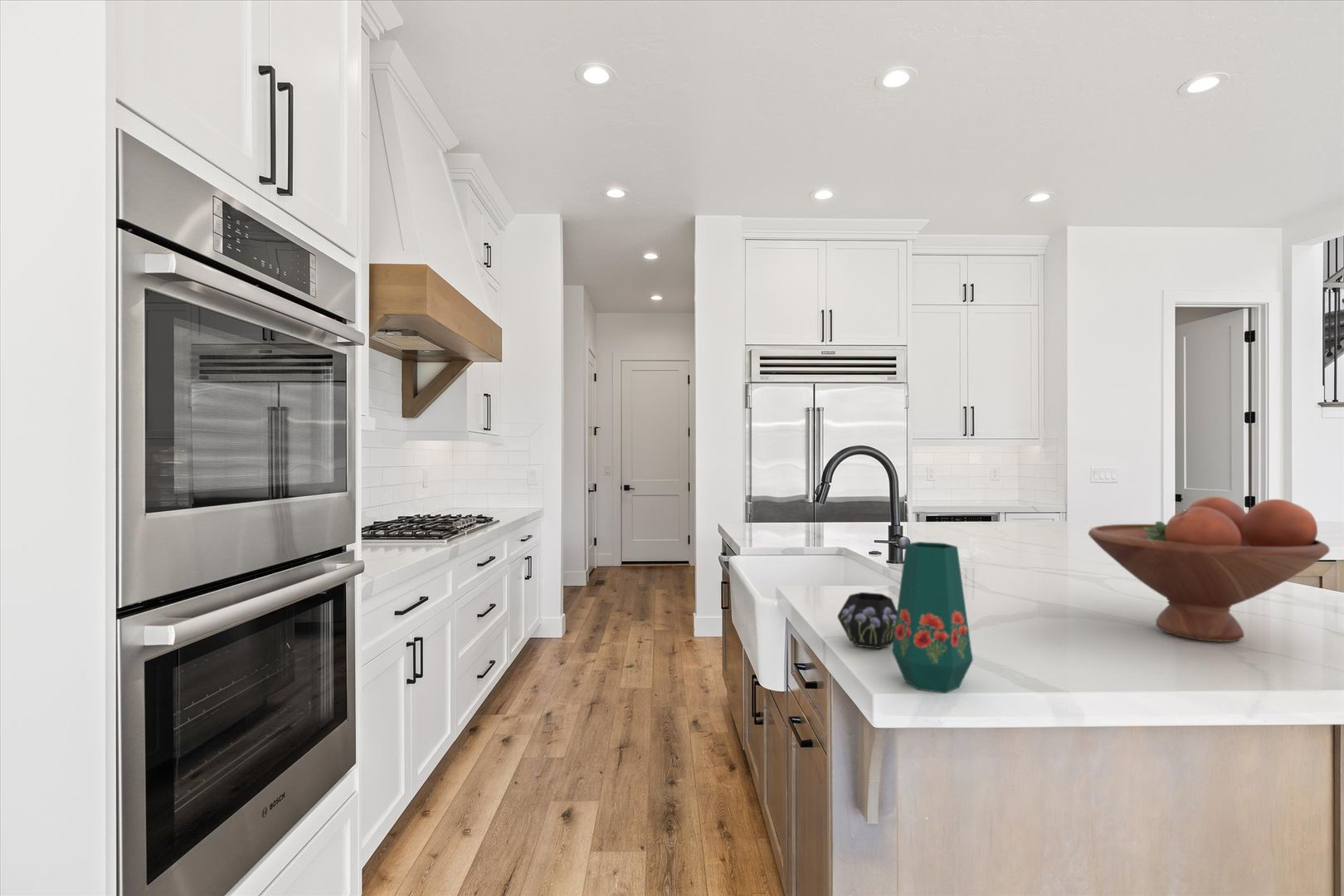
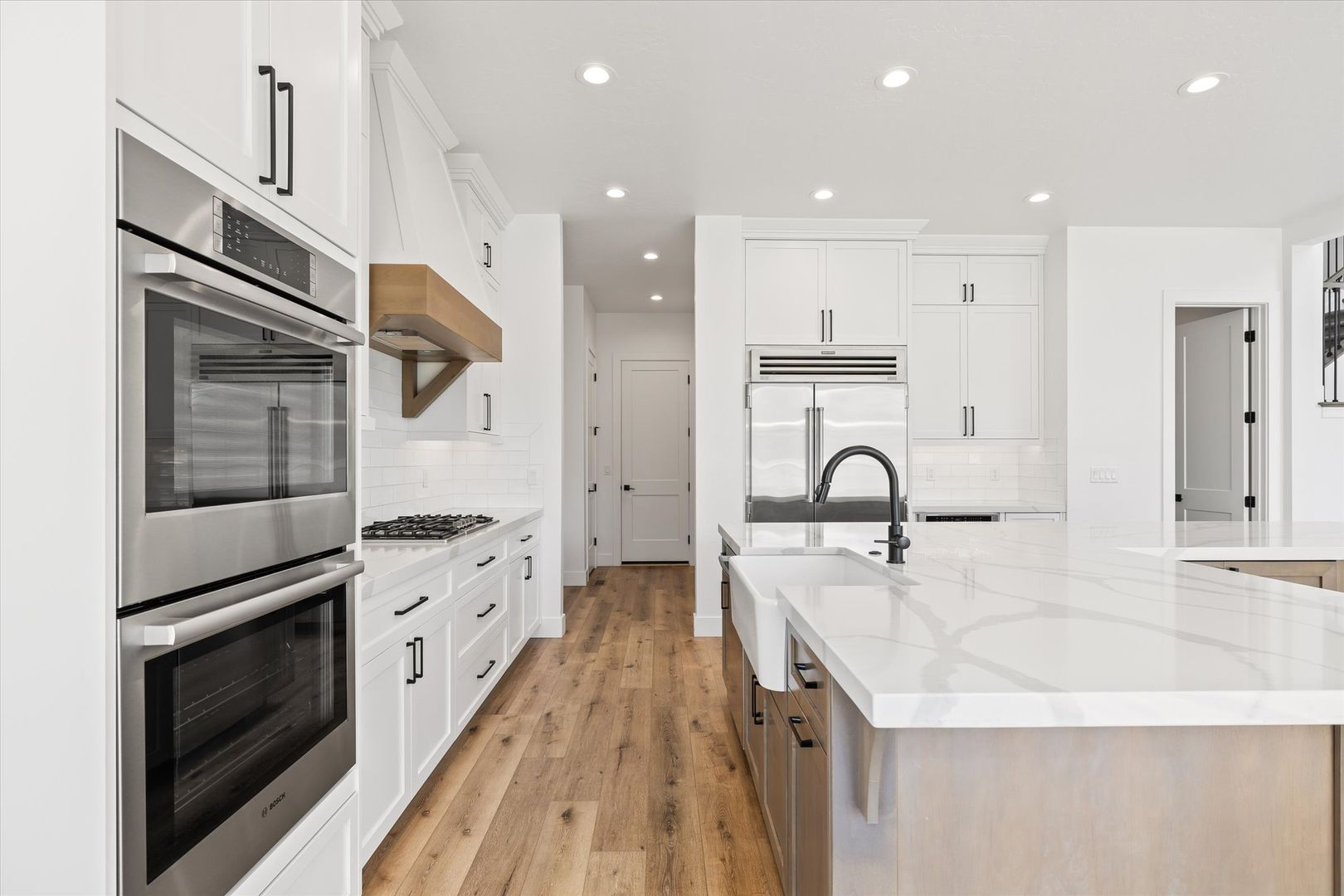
- vase (898, 598)
- fruit bowl (1198, 565)
